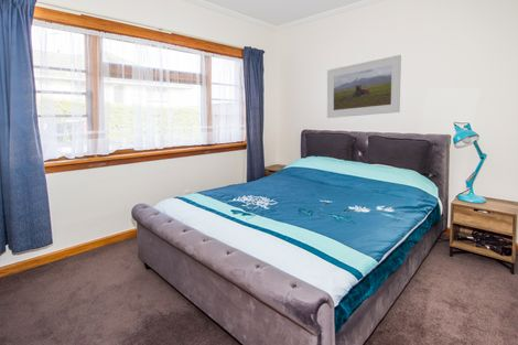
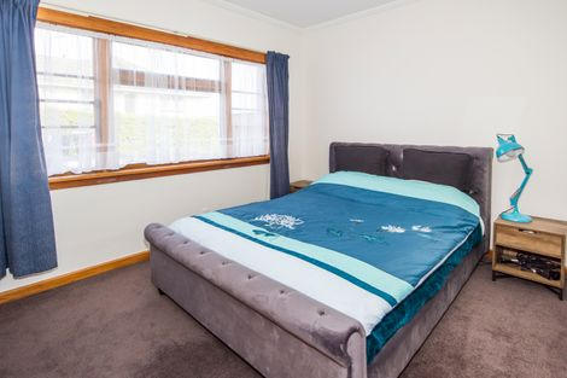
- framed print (360, 89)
